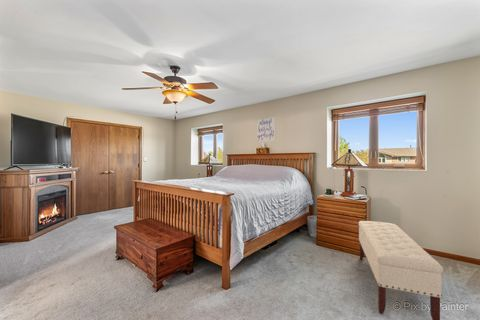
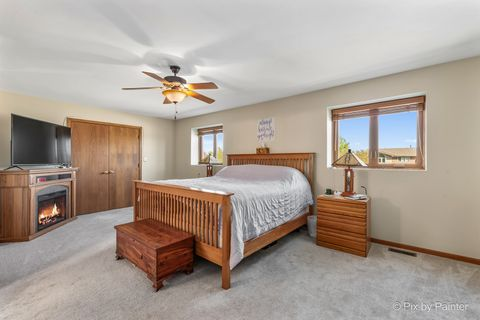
- bench (389, 259)
